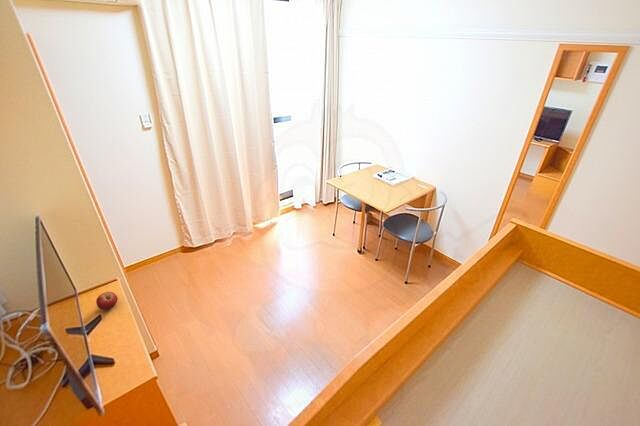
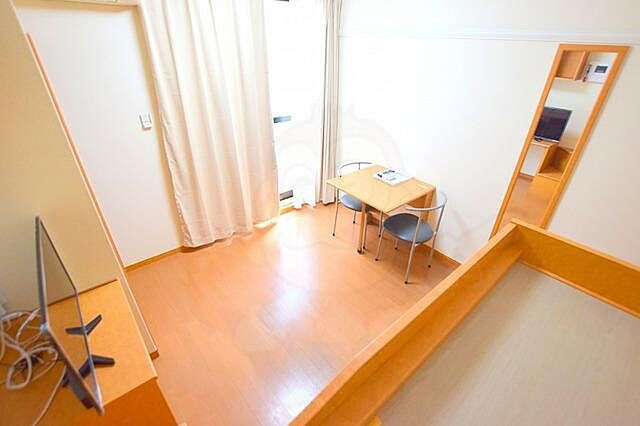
- fruit (107, 300)
